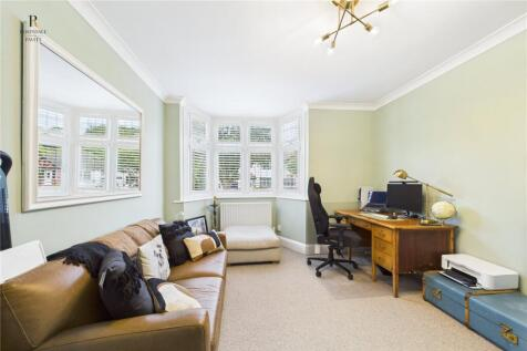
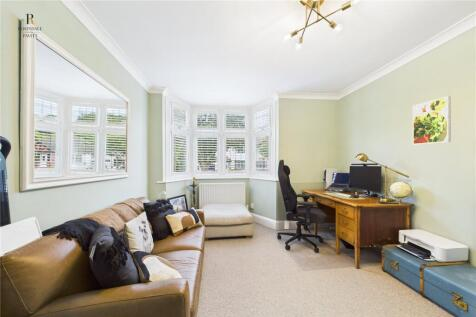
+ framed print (430, 122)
